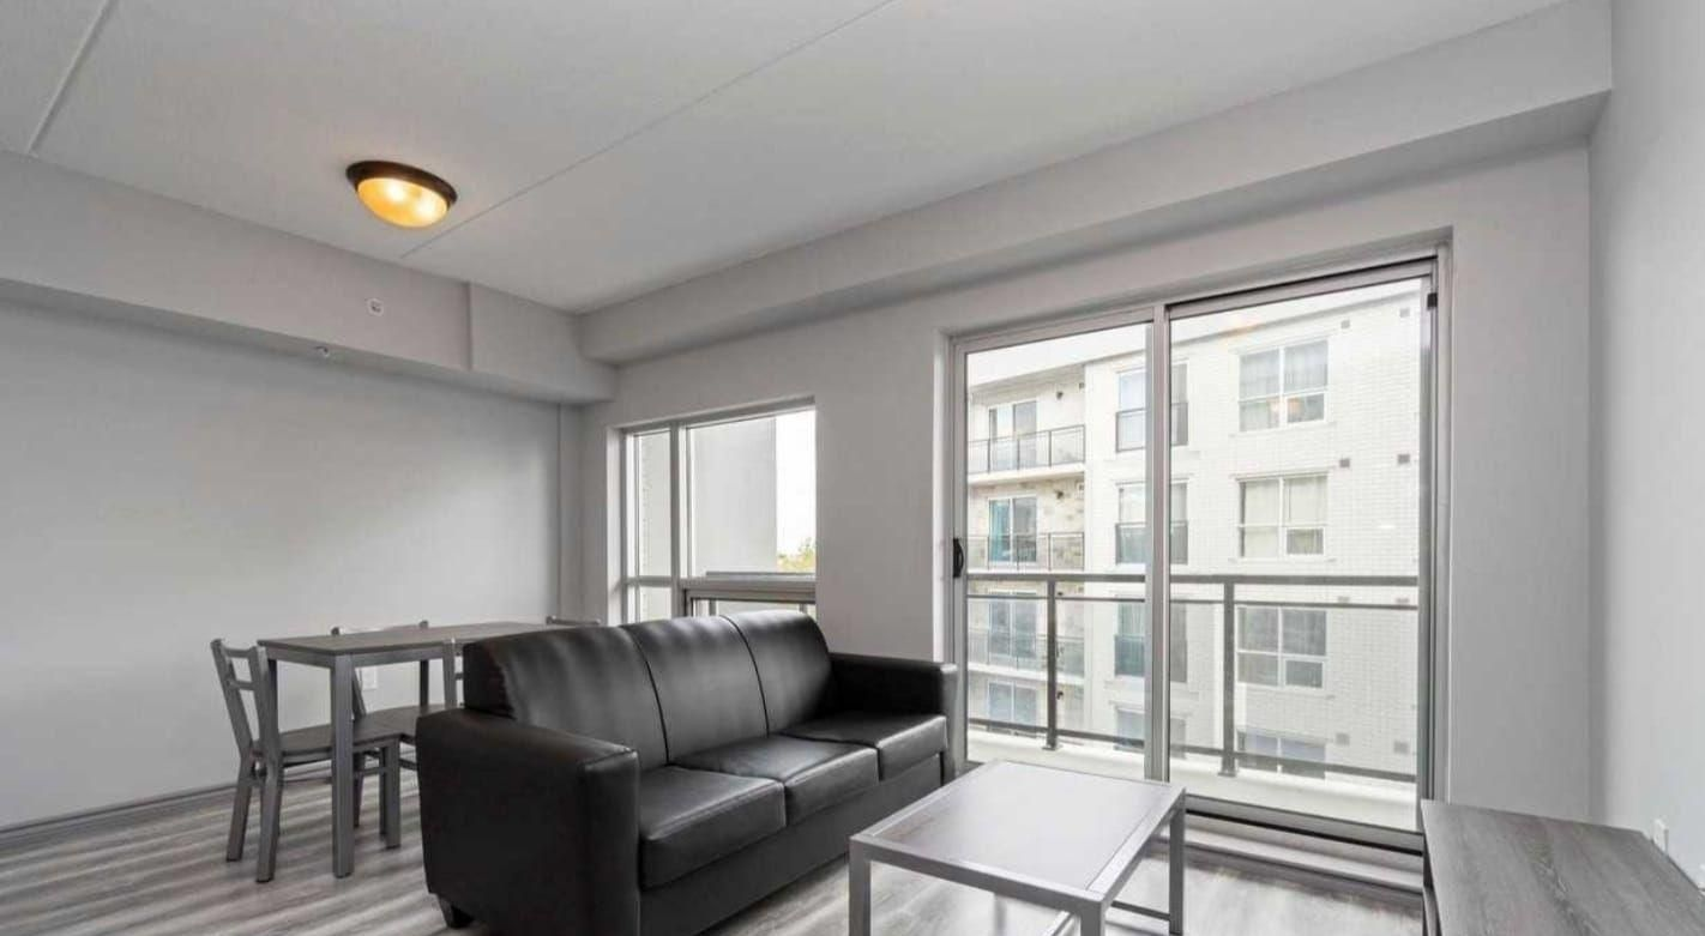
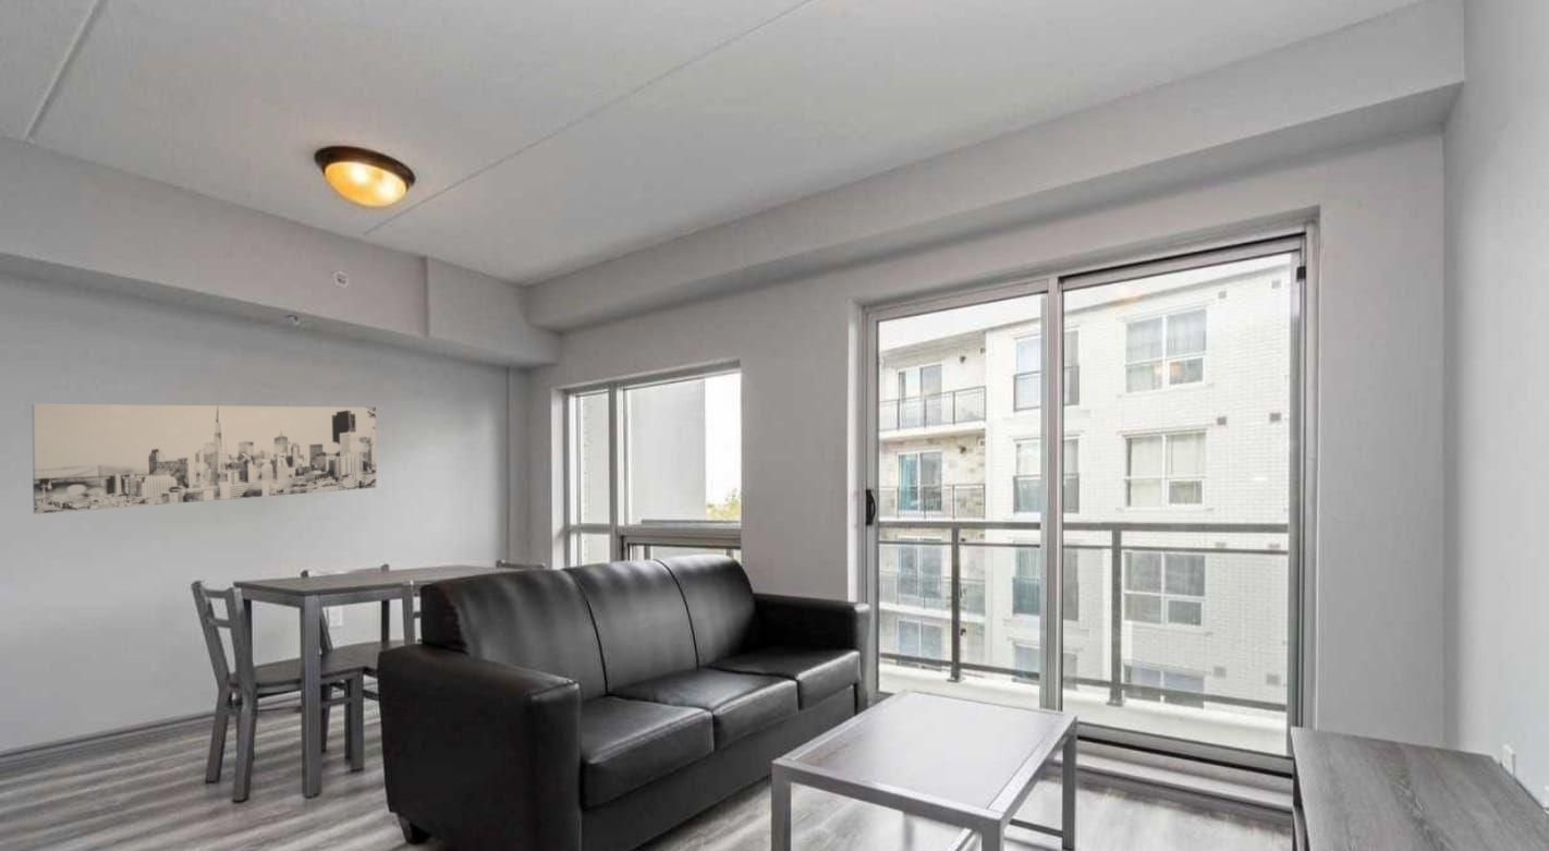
+ wall art (230, 452)
